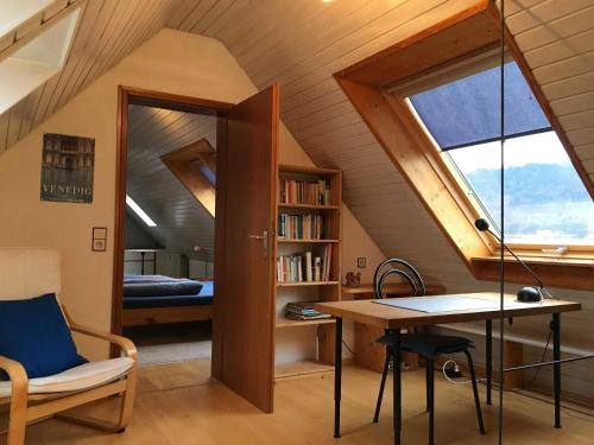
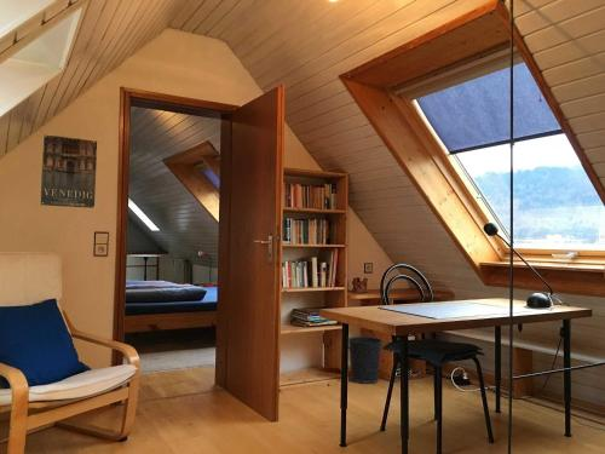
+ wastebasket (364, 358)
